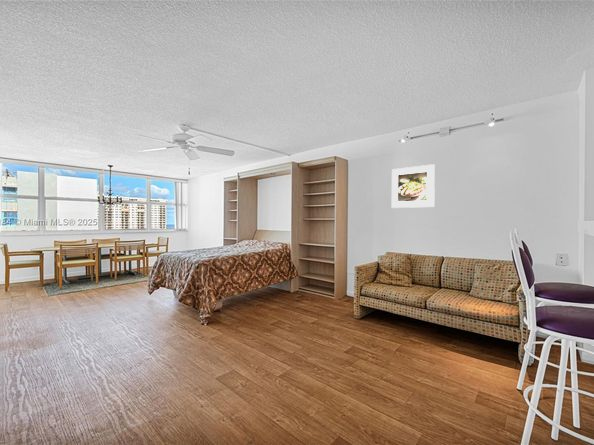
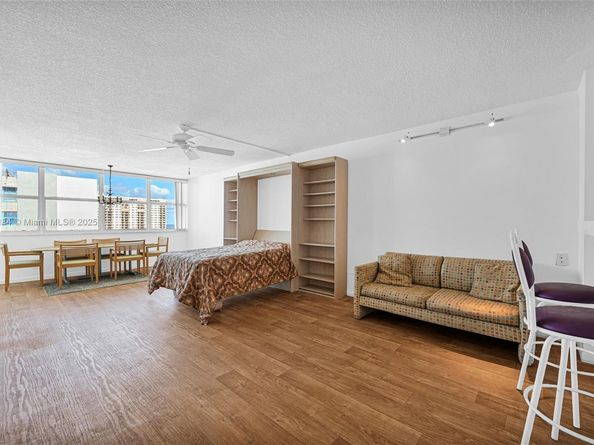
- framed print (412, 187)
